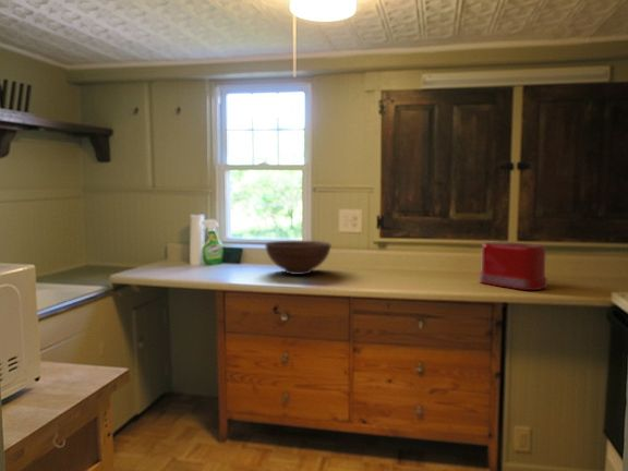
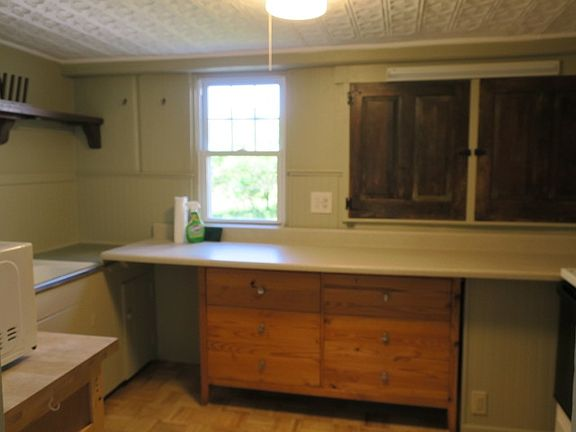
- fruit bowl (298, 257)
- toaster (512, 264)
